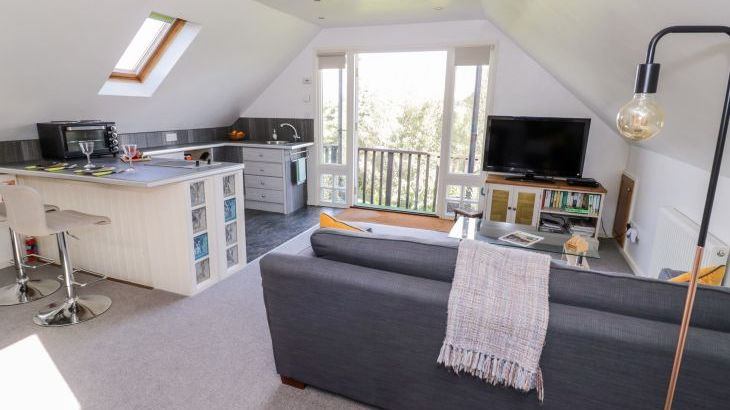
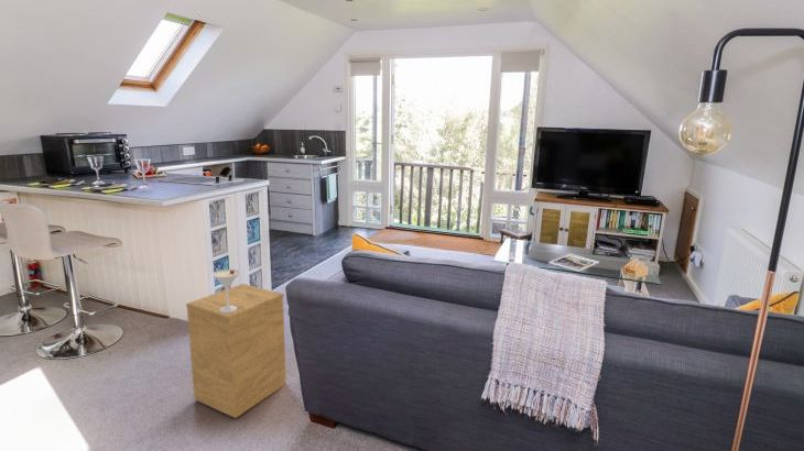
+ nightstand (237, 344)
+ martini (227, 289)
